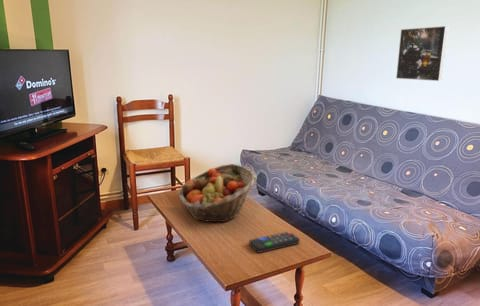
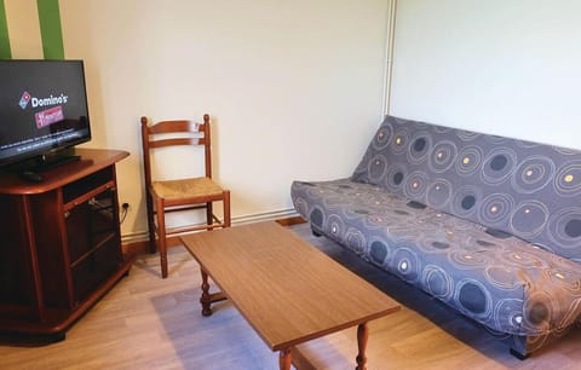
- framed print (420, 54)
- remote control (274, 241)
- fruit basket (217, 191)
